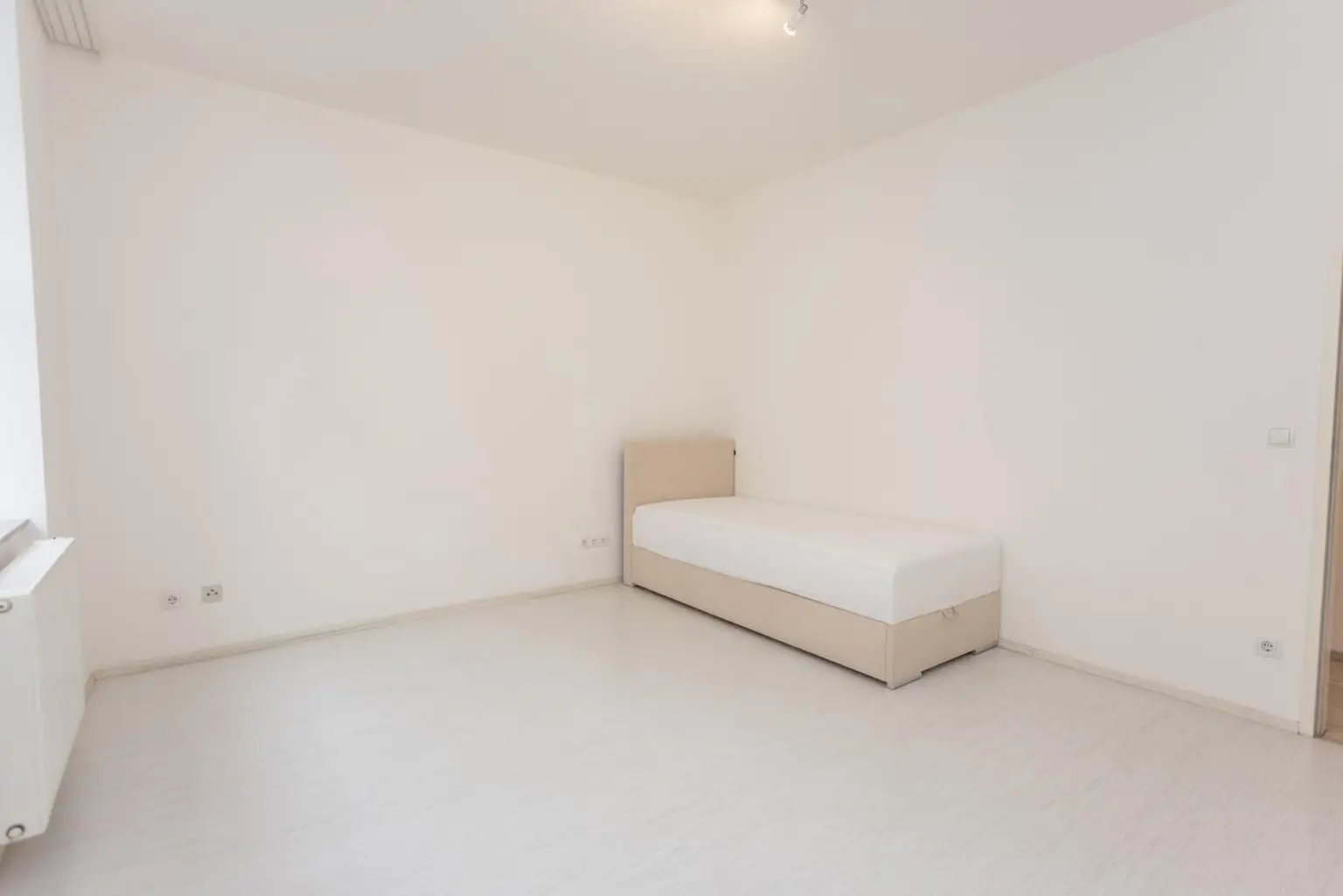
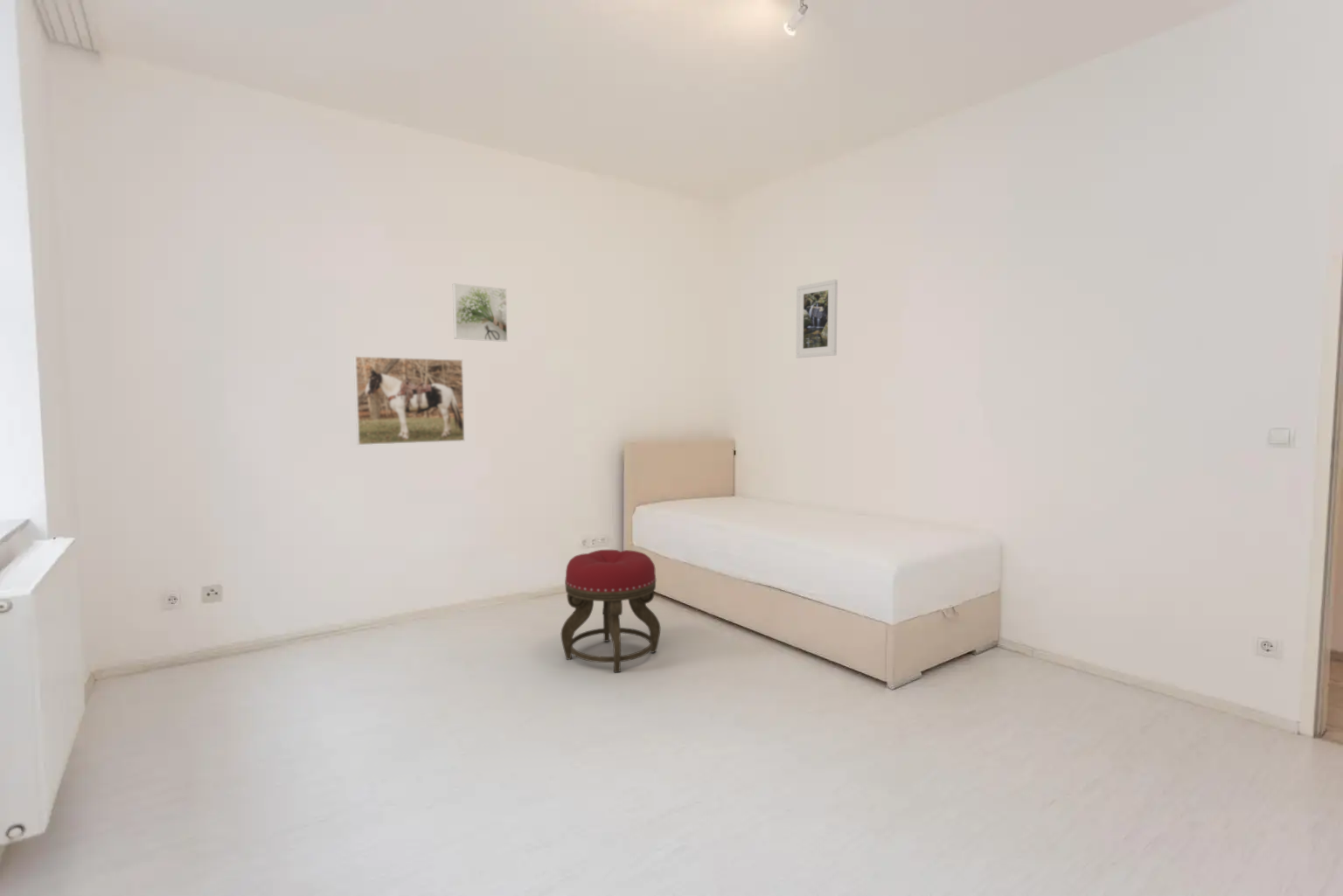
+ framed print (816, 320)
+ stool (610, 606)
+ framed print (480, 313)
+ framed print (412, 400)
